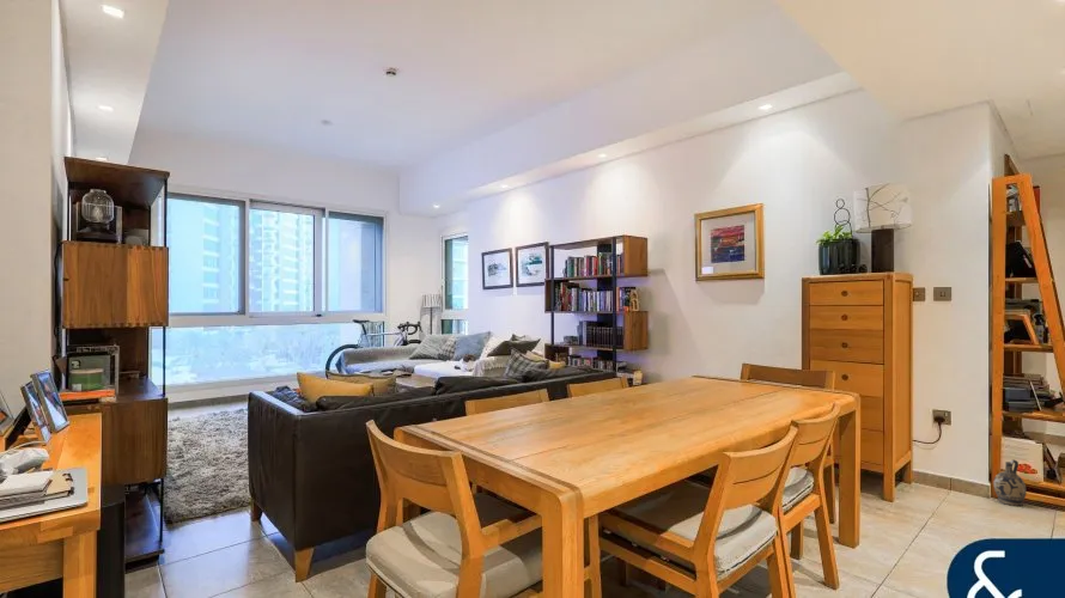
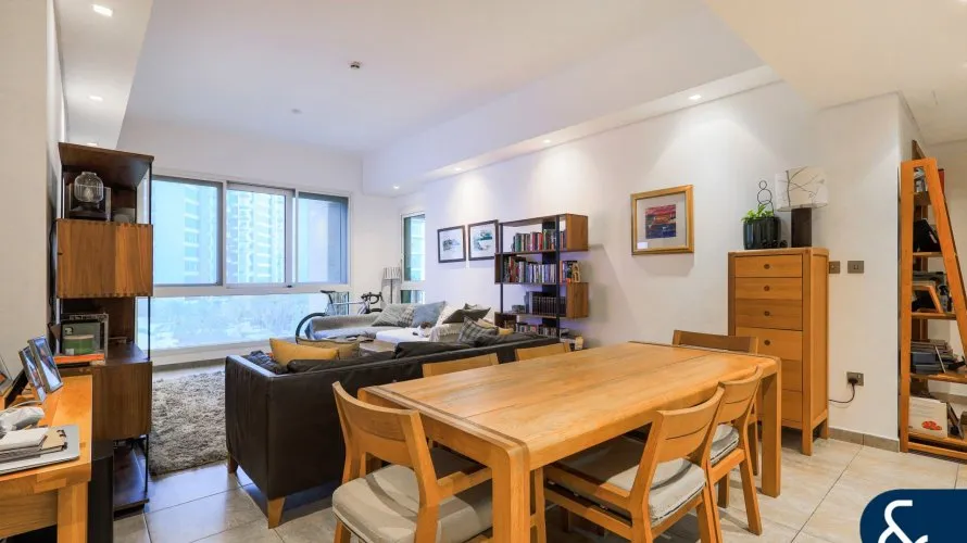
- ceramic jug (1009, 481)
